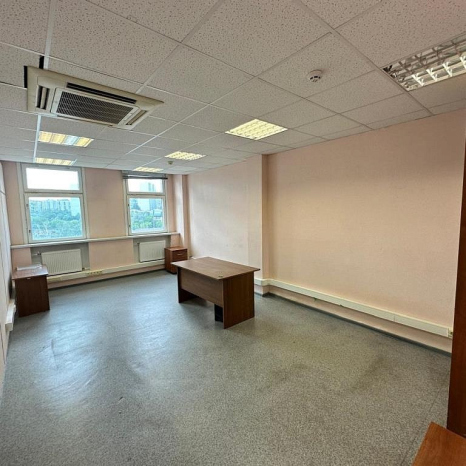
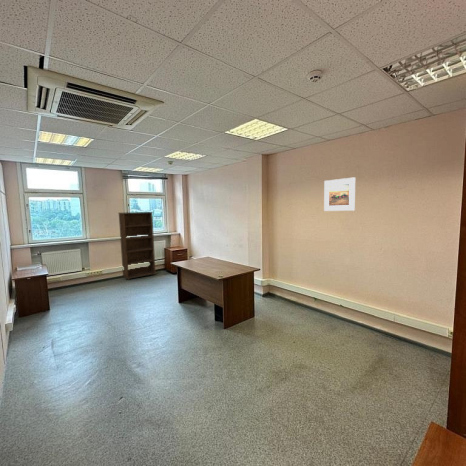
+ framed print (338, 195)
+ bookcase (137, 244)
